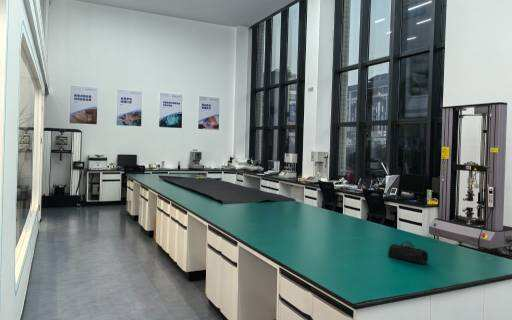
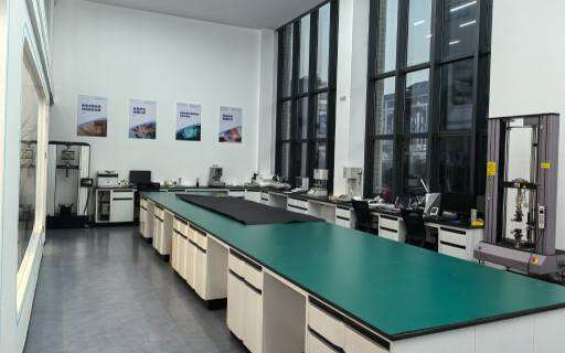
- pencil case (407, 250)
